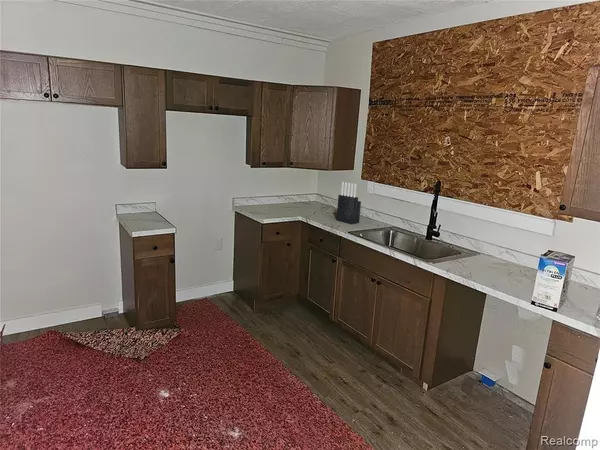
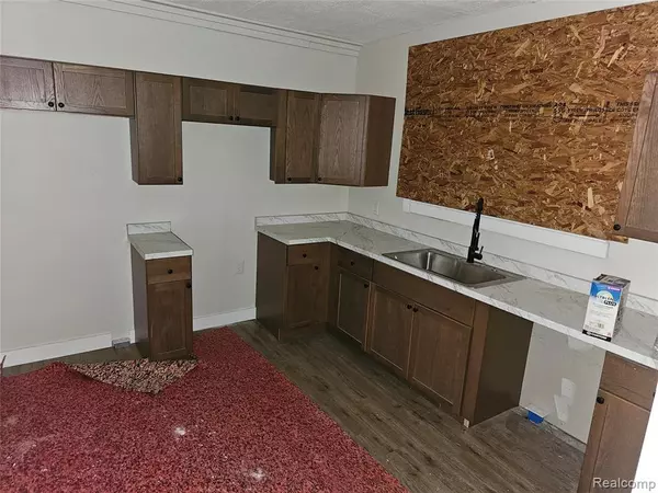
- knife block (350, 202)
